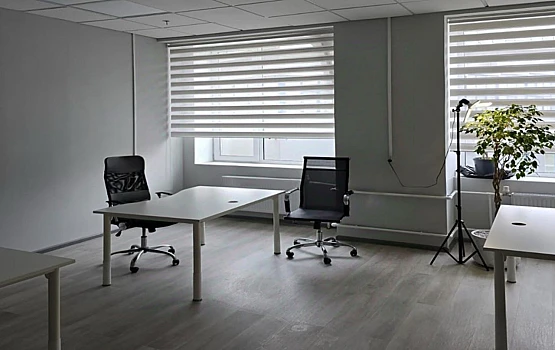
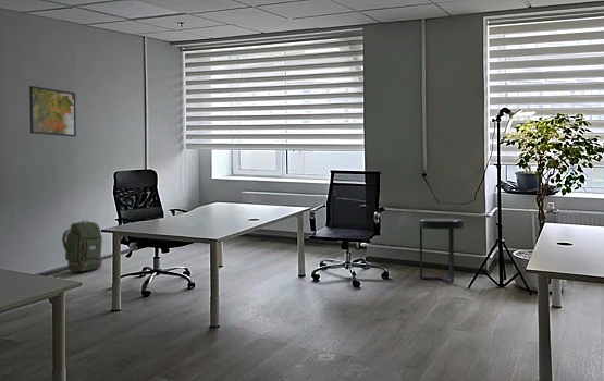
+ side table (449, 249)
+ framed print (53, 112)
+ backpack (82, 245)
